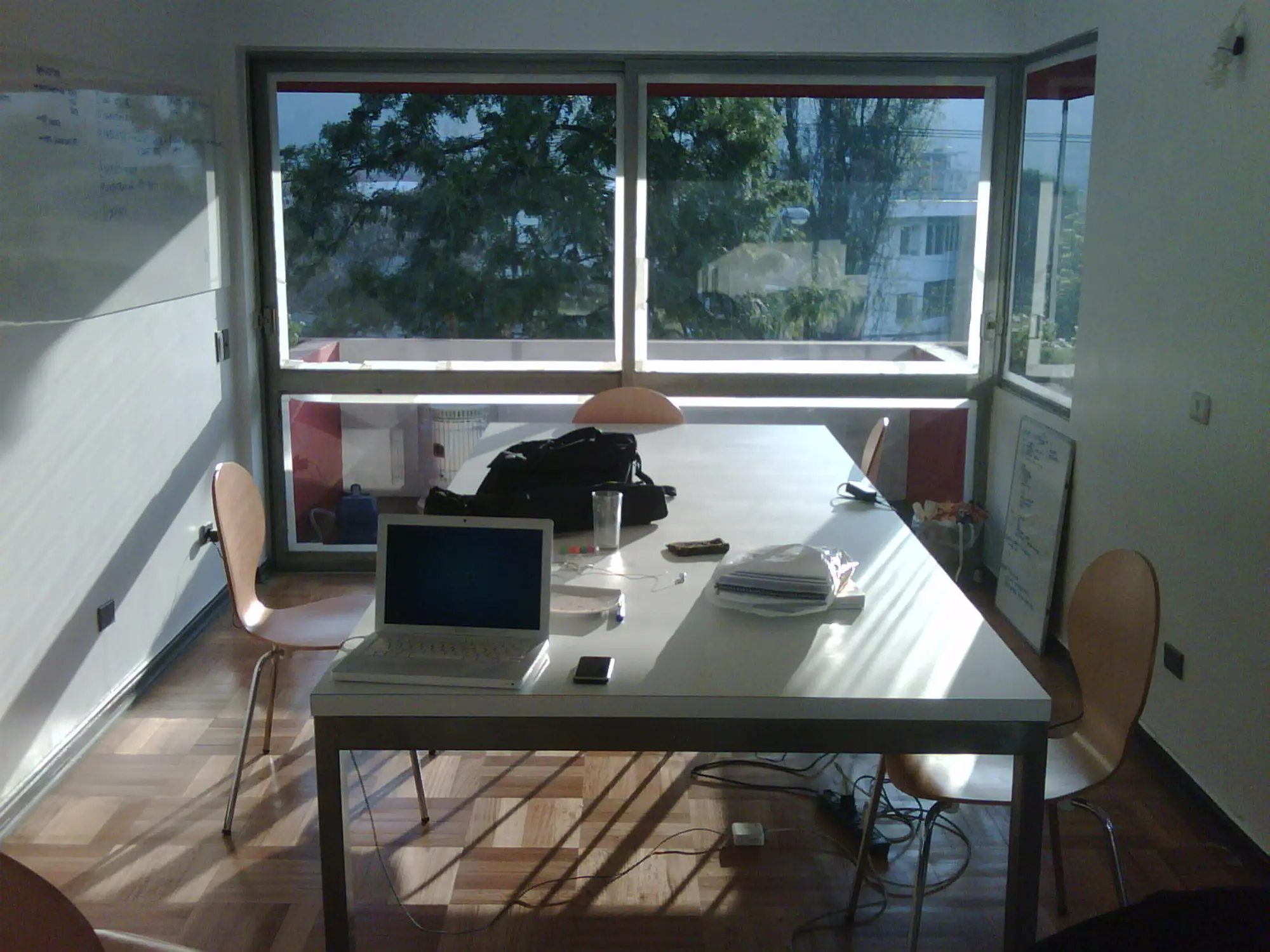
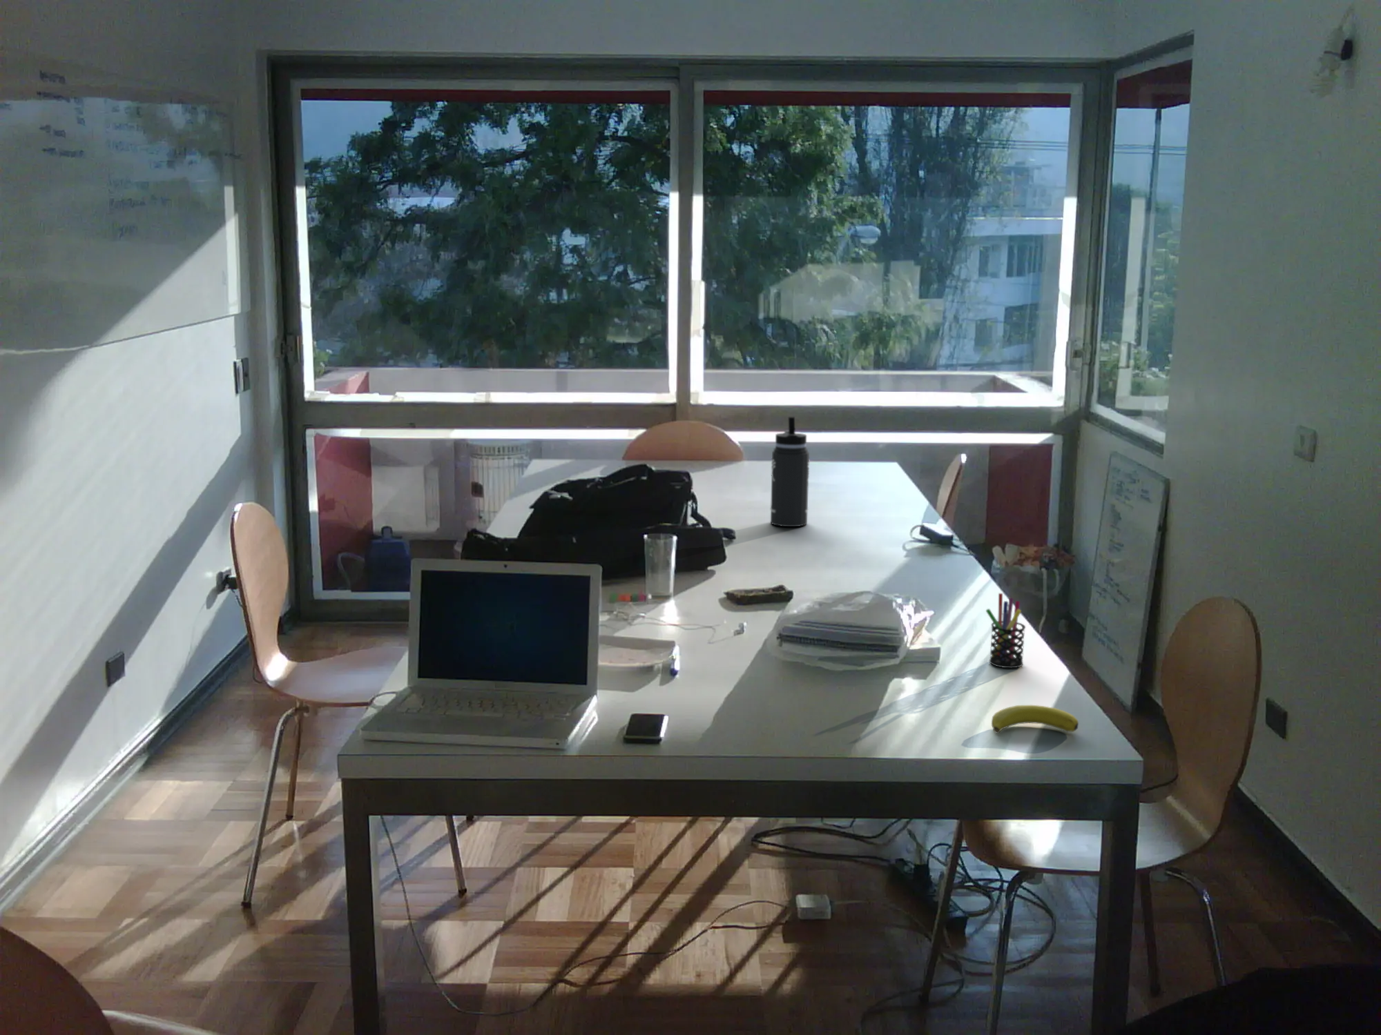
+ thermos bottle (789, 470)
+ pen holder (1004, 629)
+ banana (1032, 719)
